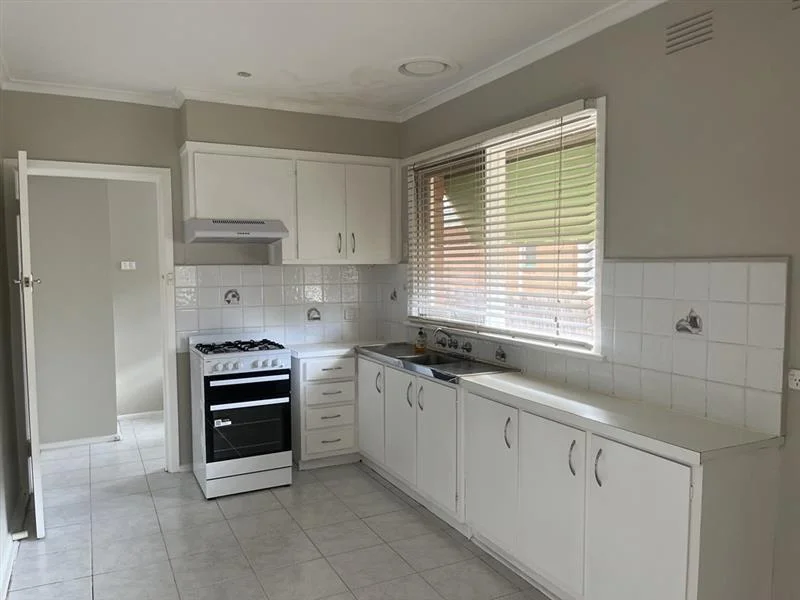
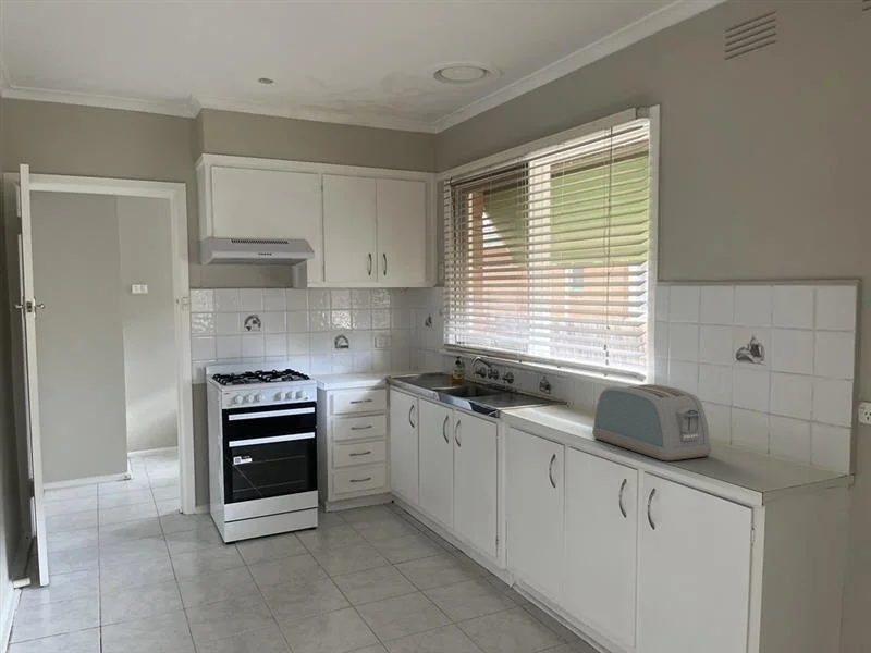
+ toaster (649, 417)
